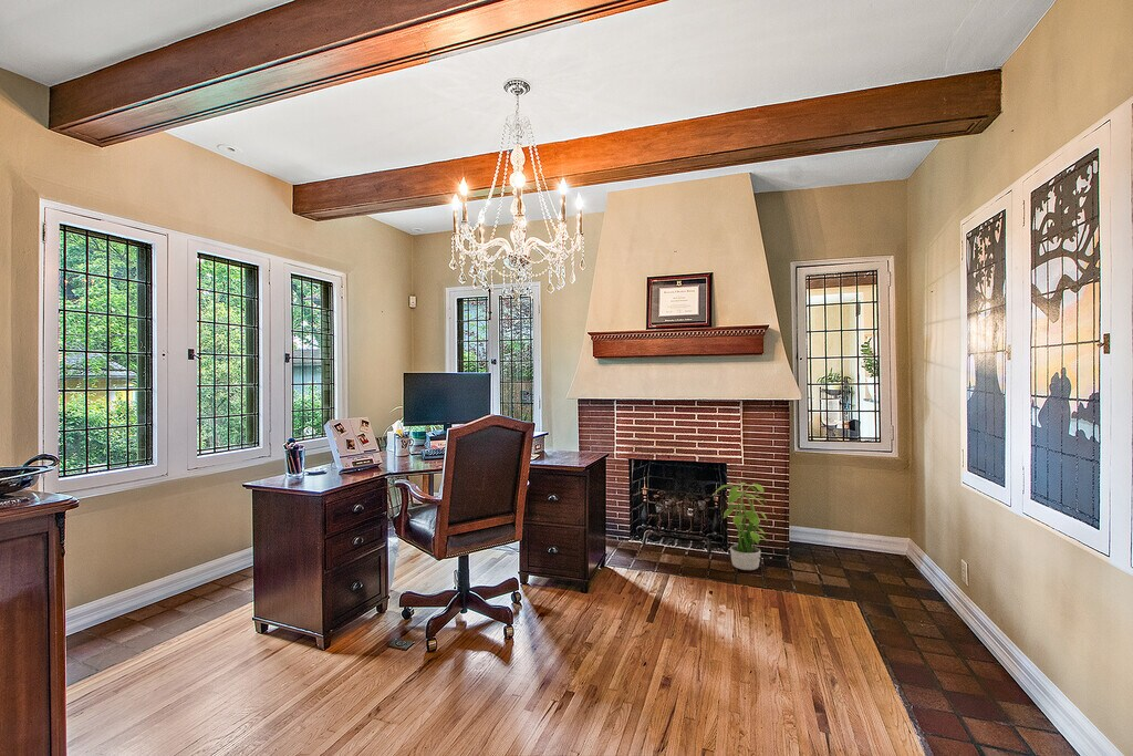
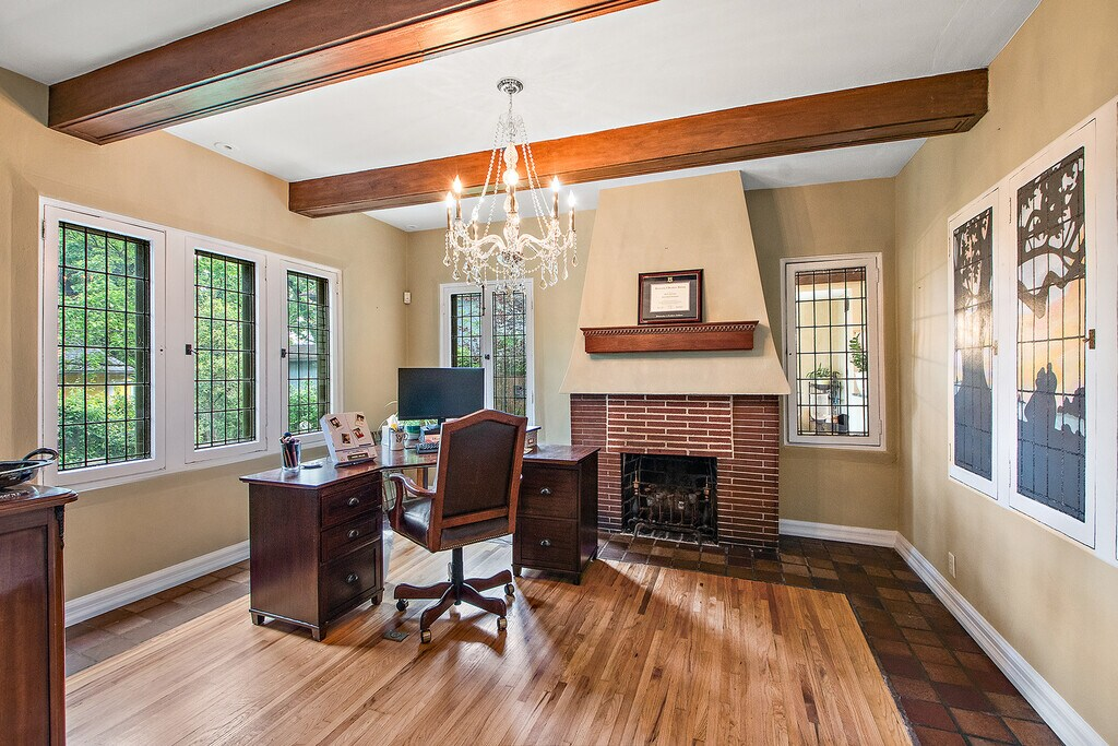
- potted plant (739, 524)
